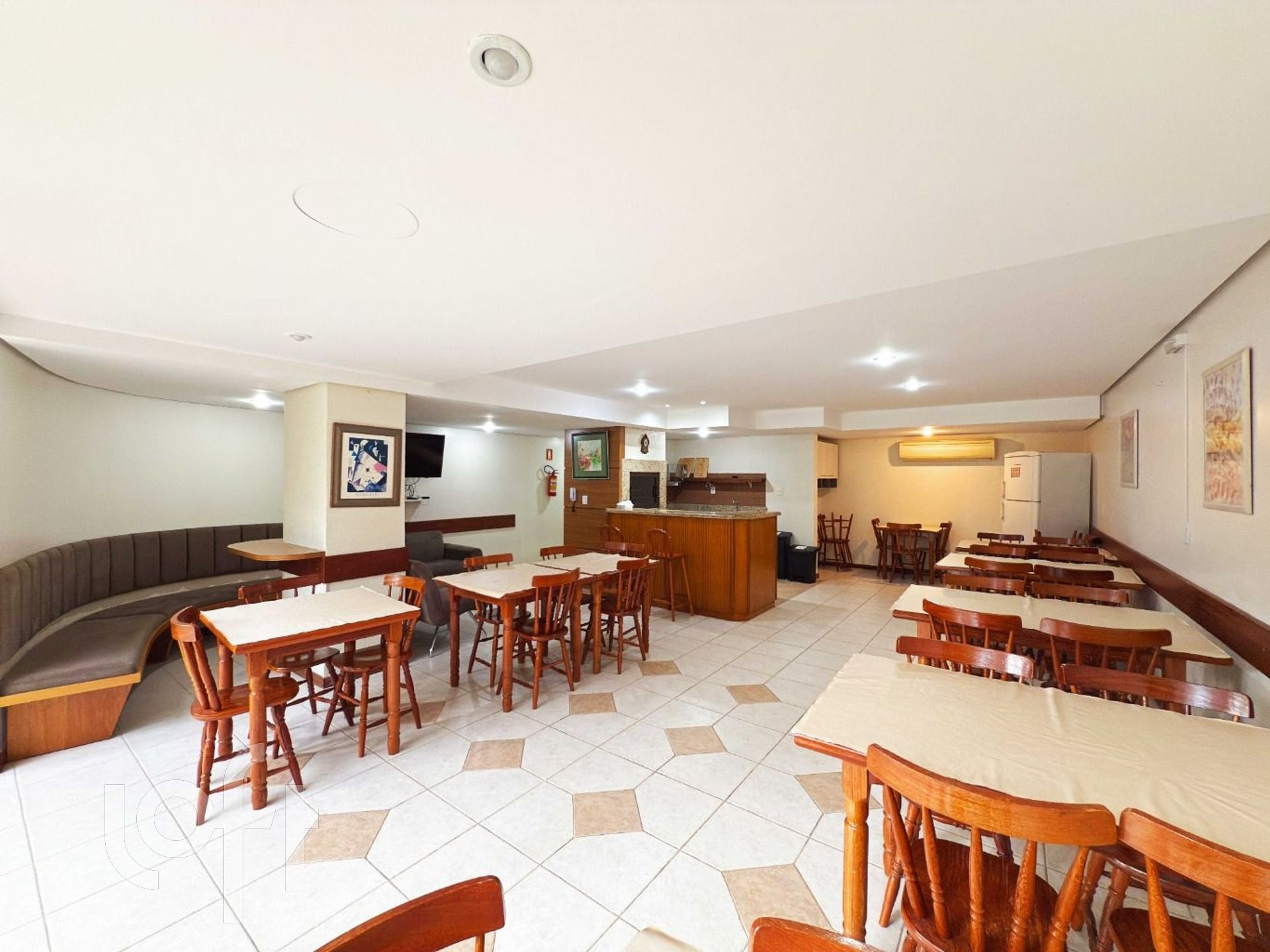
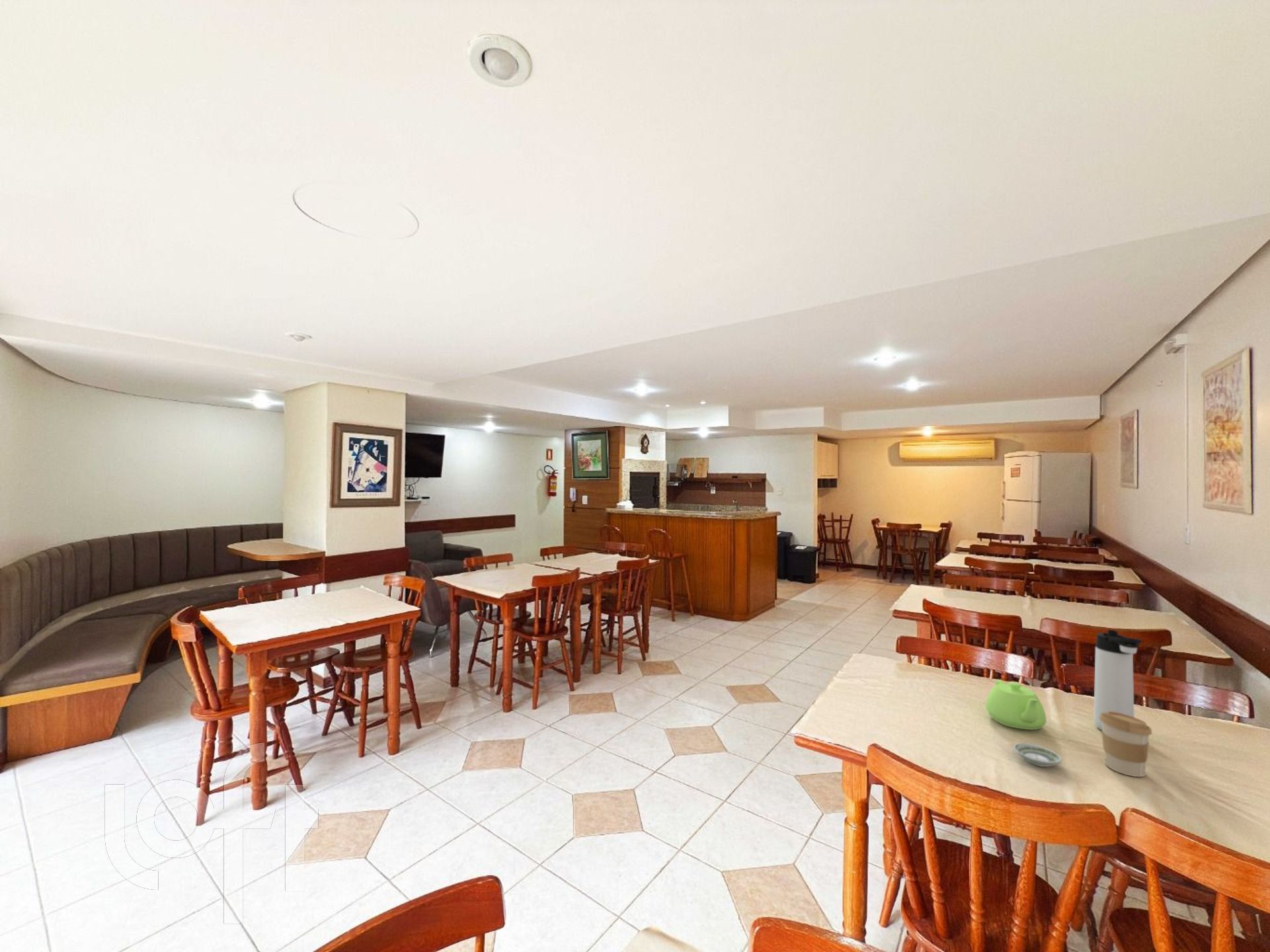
+ saucer (1037, 756)
+ teapot (1016, 703)
+ thermos bottle (1119, 683)
+ coffee cup (1125, 742)
